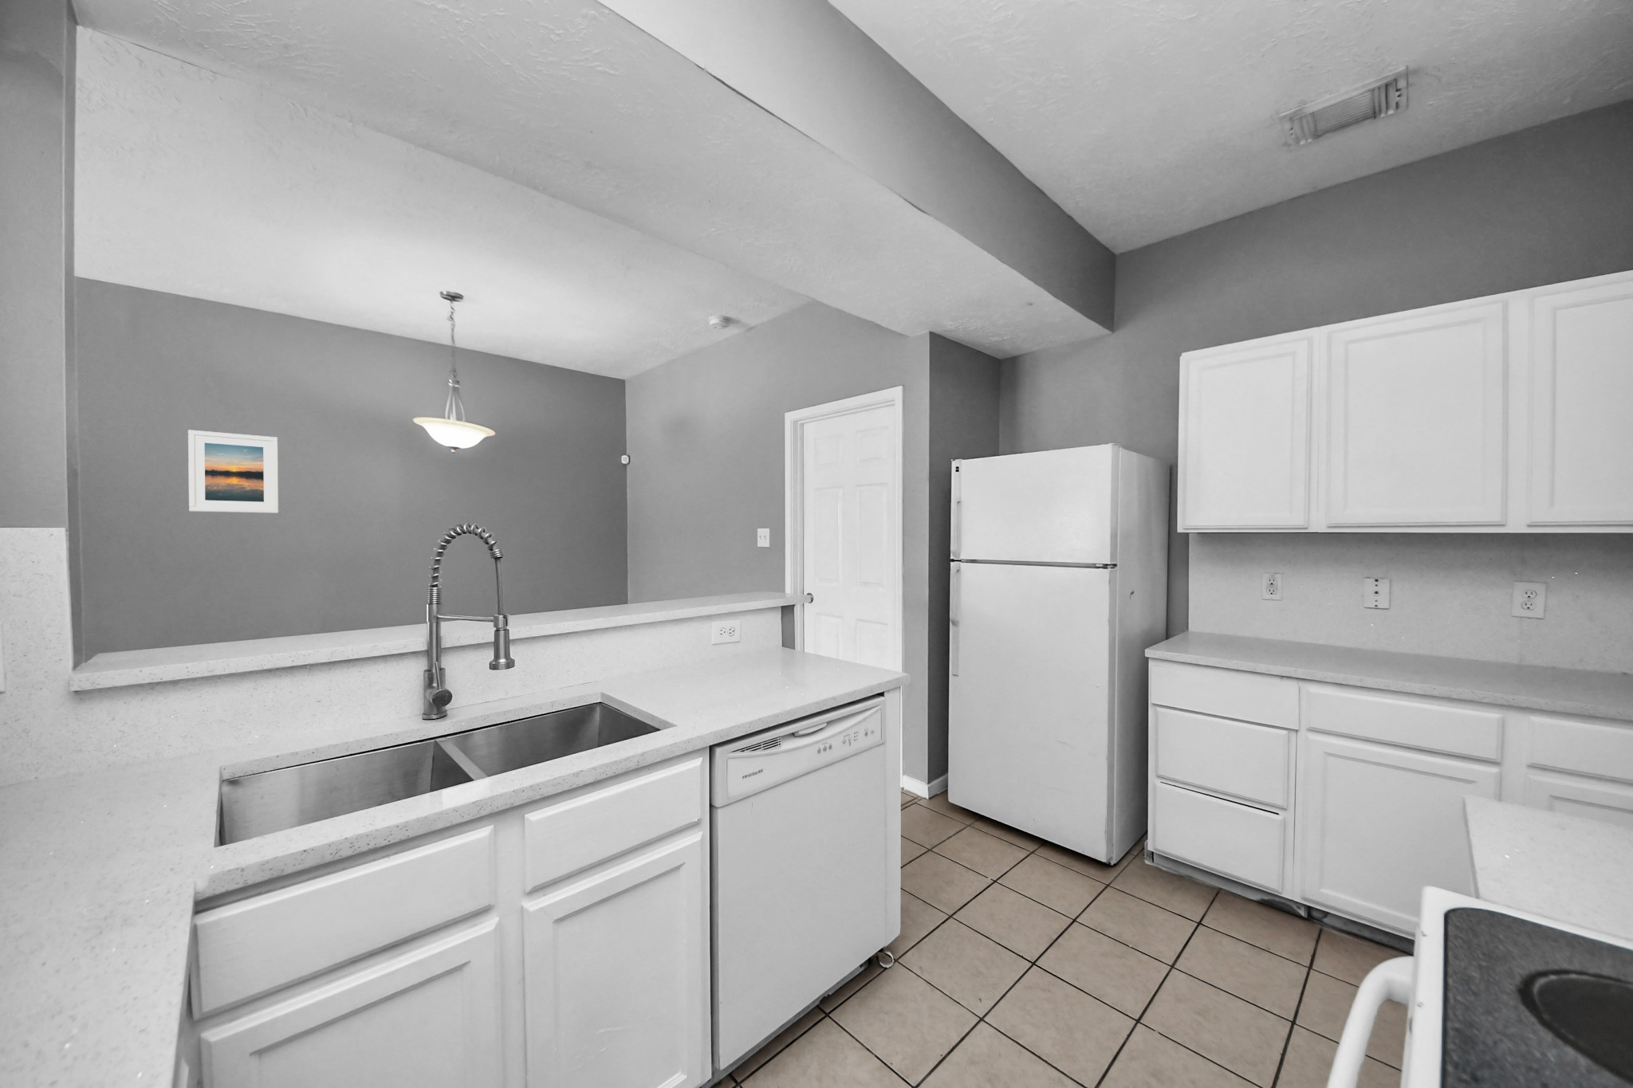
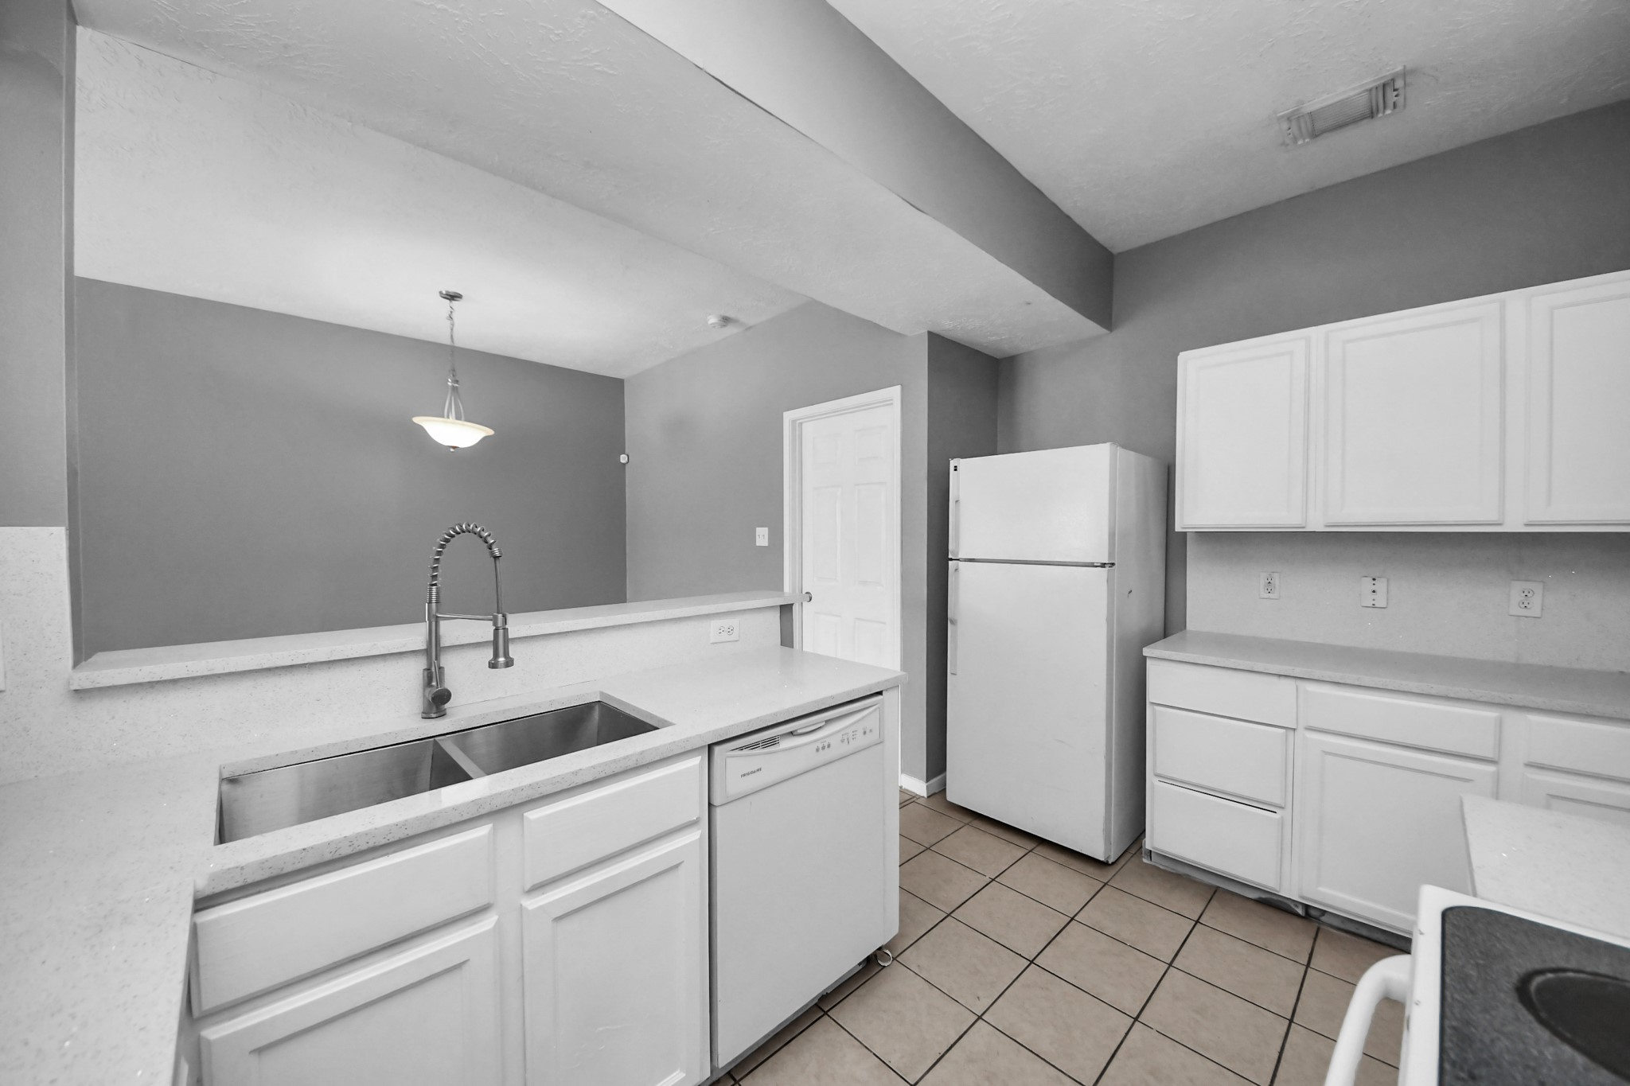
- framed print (234, 472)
